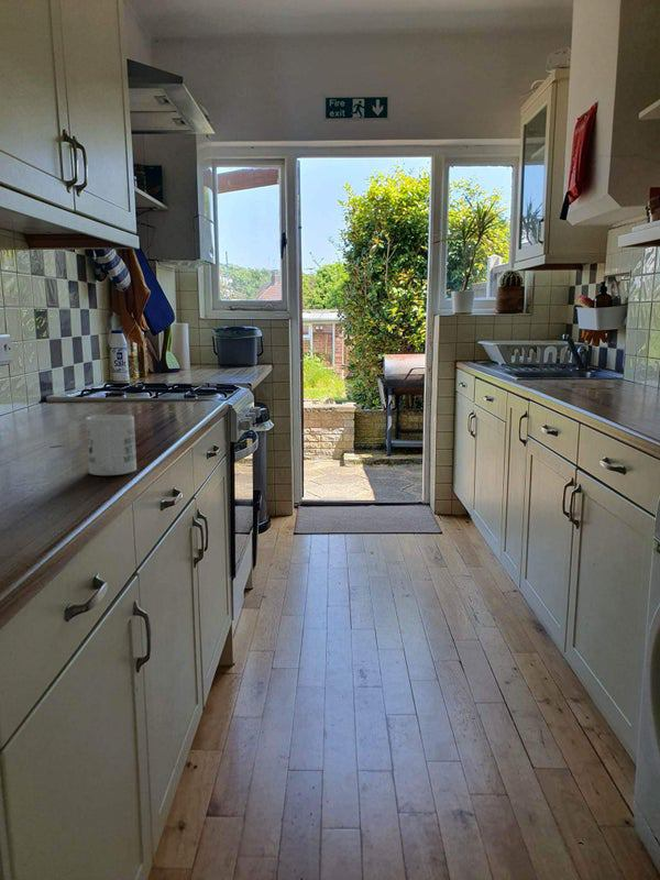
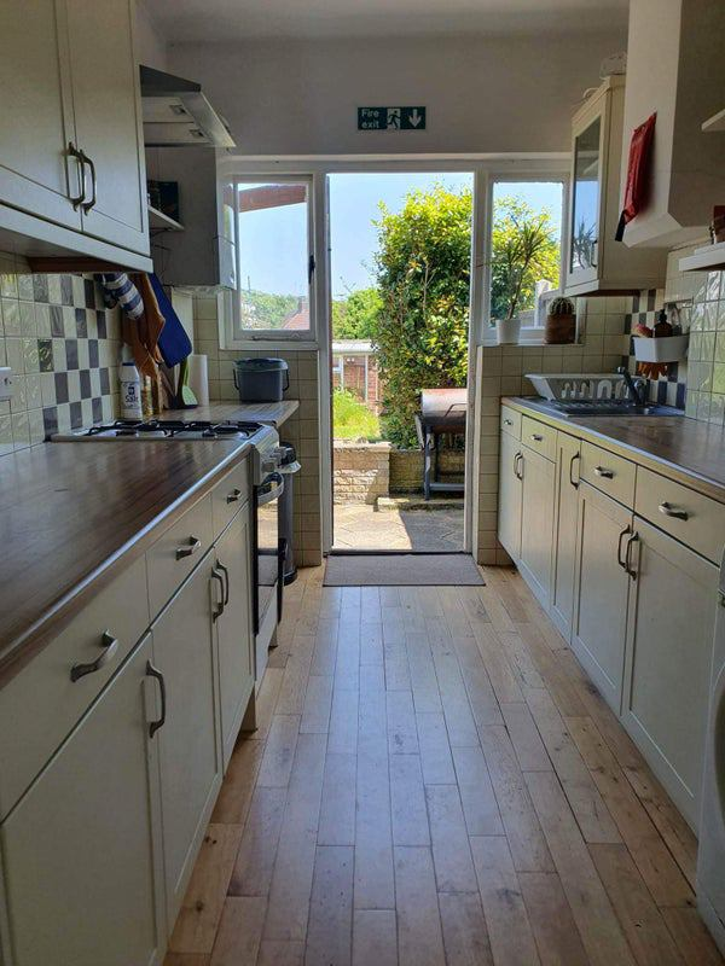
- mug (110, 446)
